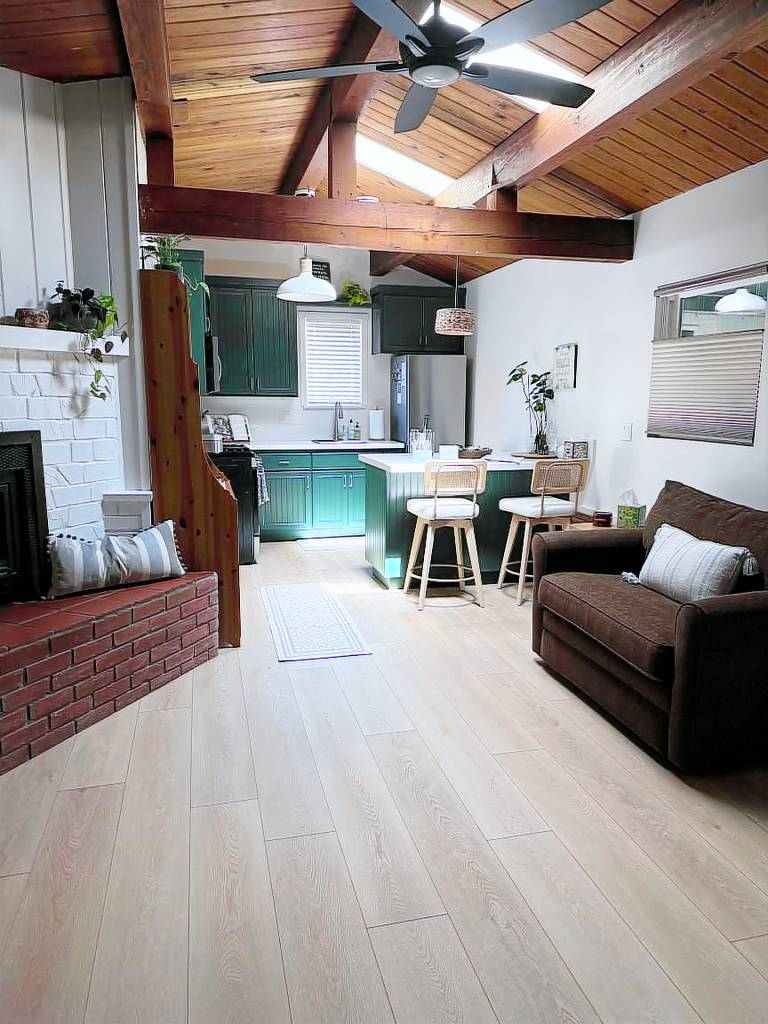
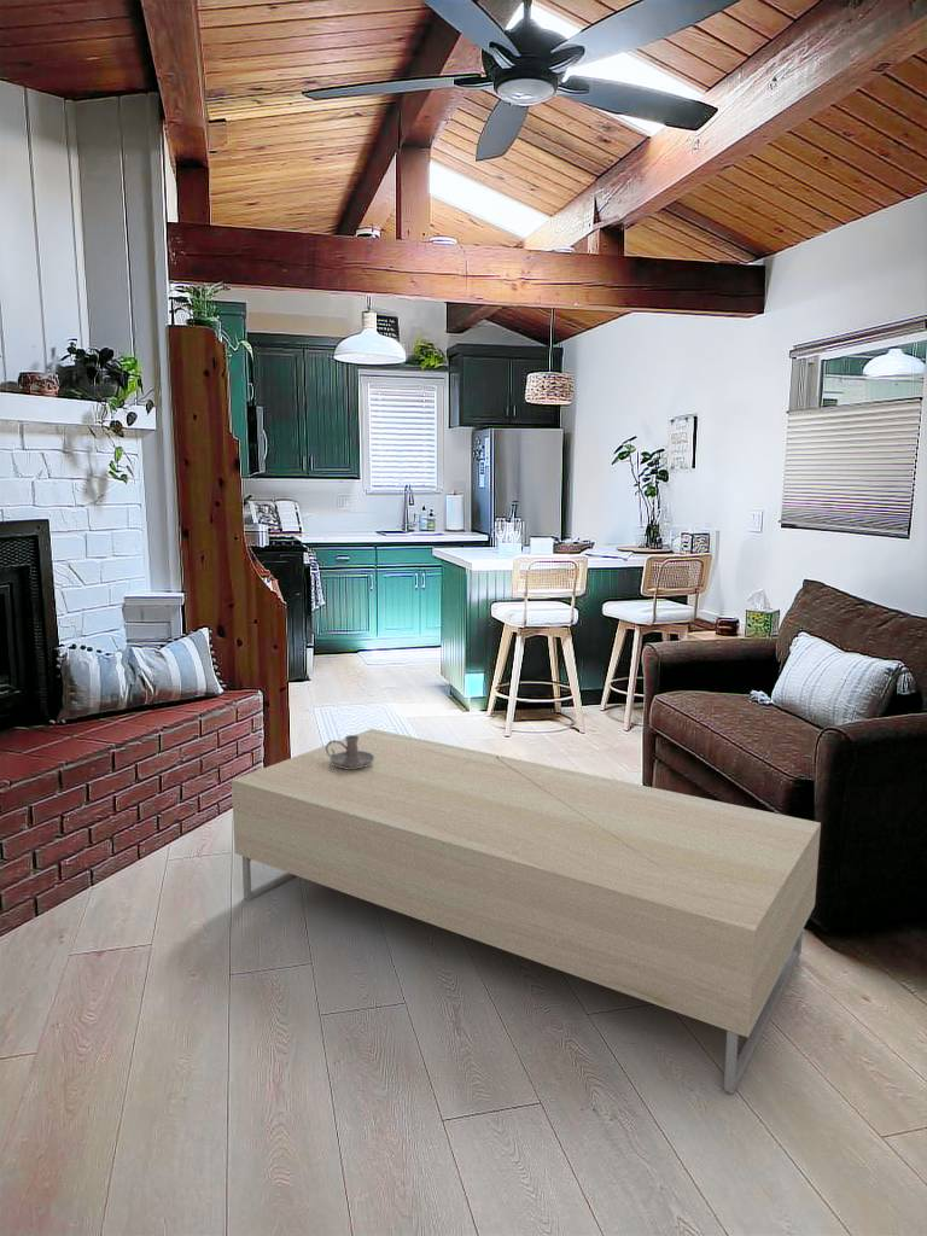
+ coffee table (509, 861)
+ candle holder (348, 750)
